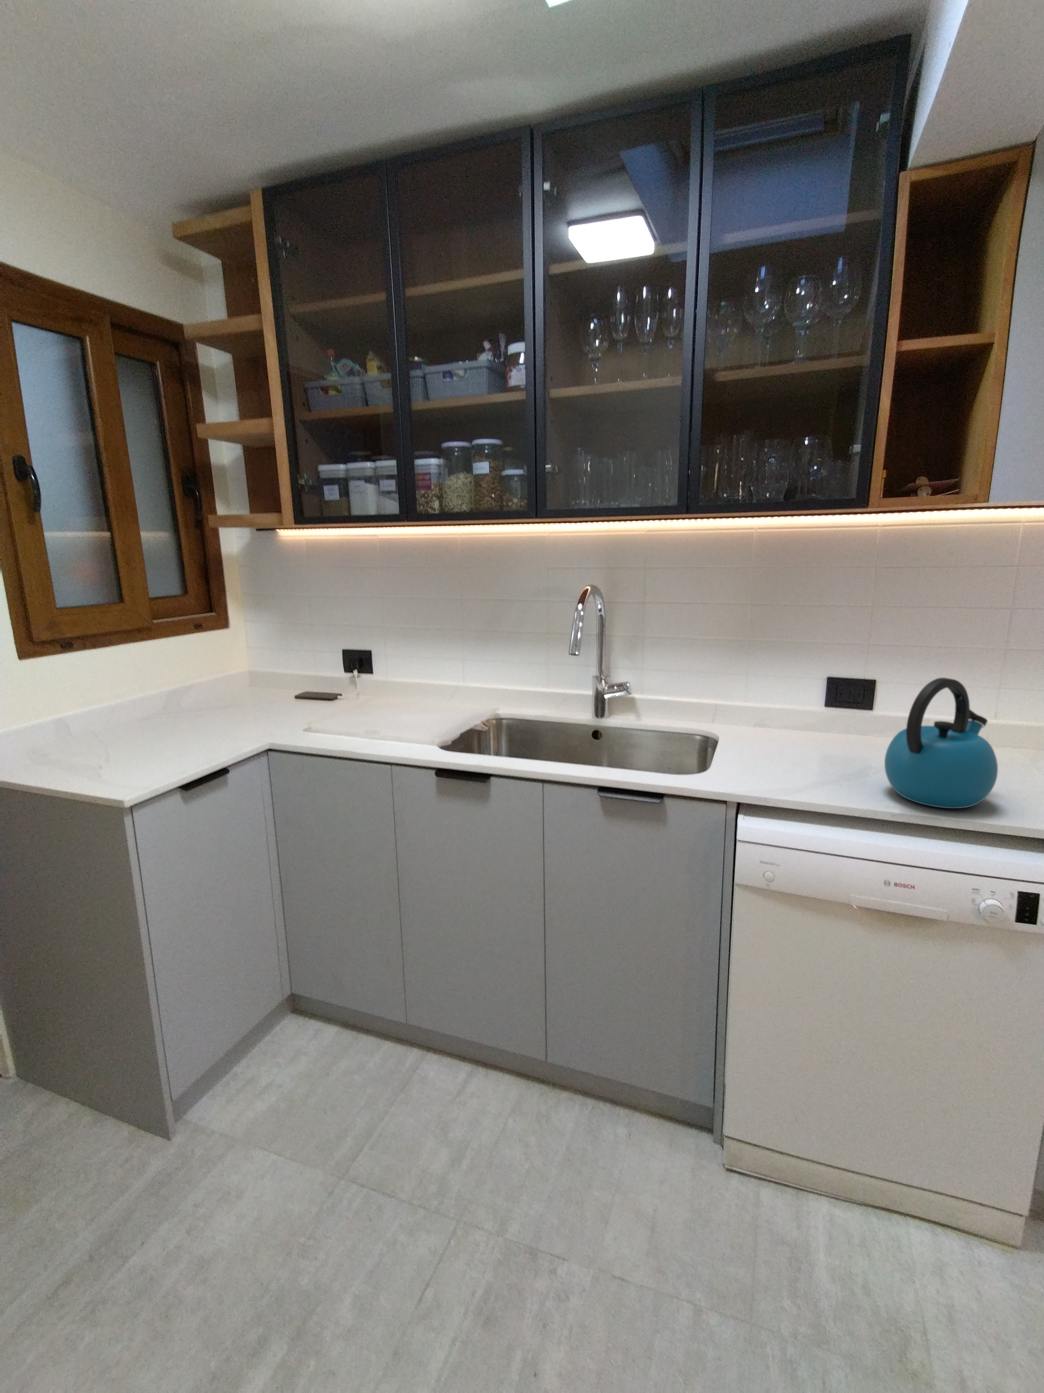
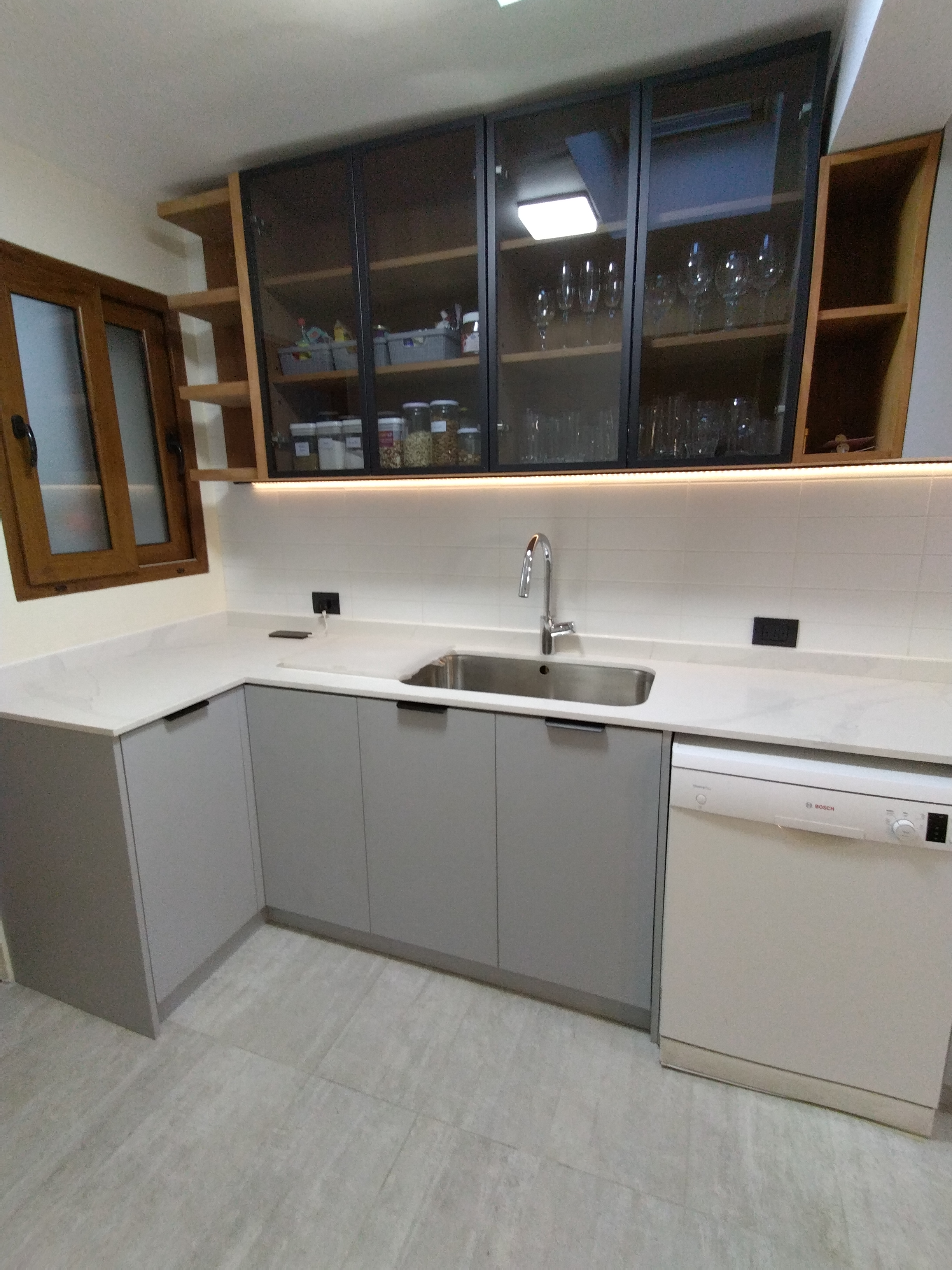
- kettle (945, 737)
